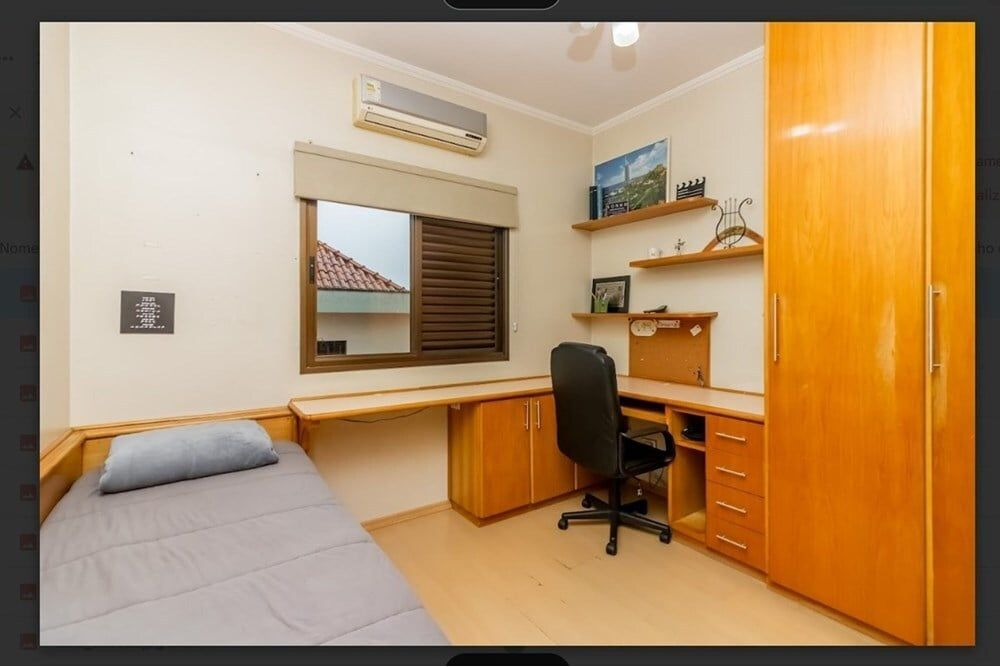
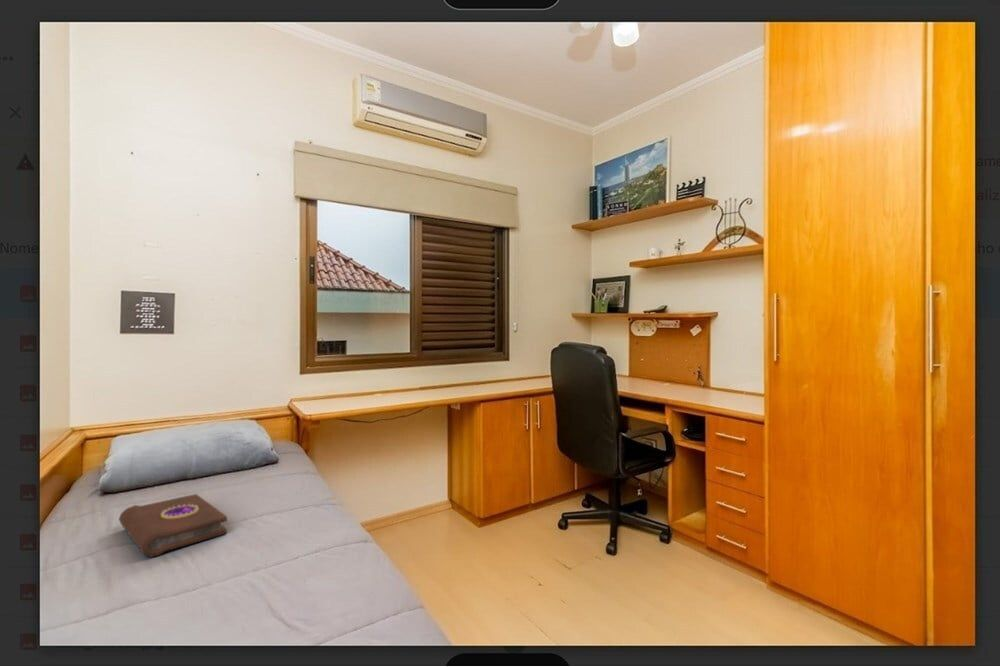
+ book (172, 520)
